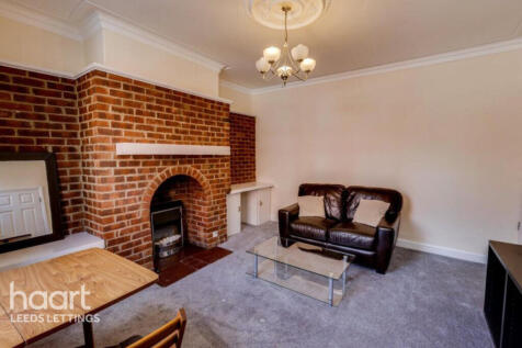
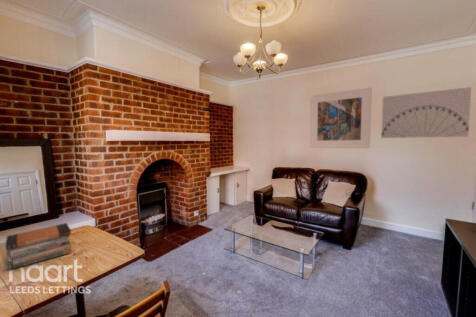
+ wall art (421, 115)
+ book stack (40, 244)
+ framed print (338, 120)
